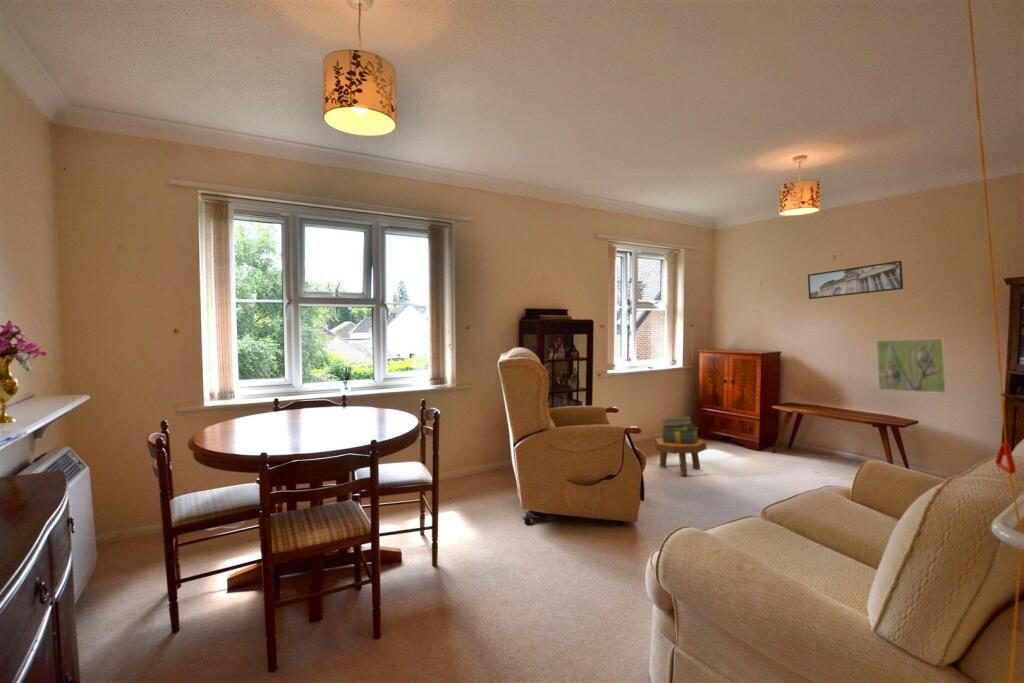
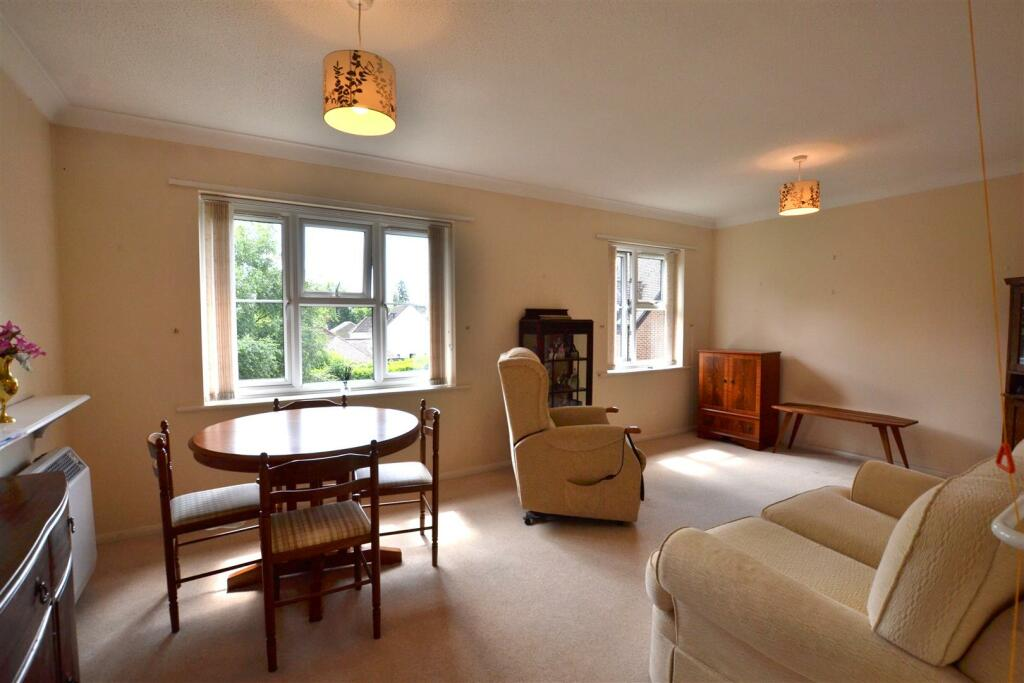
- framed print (851, 281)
- stack of books (678, 429)
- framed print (909, 365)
- footstool (679, 456)
